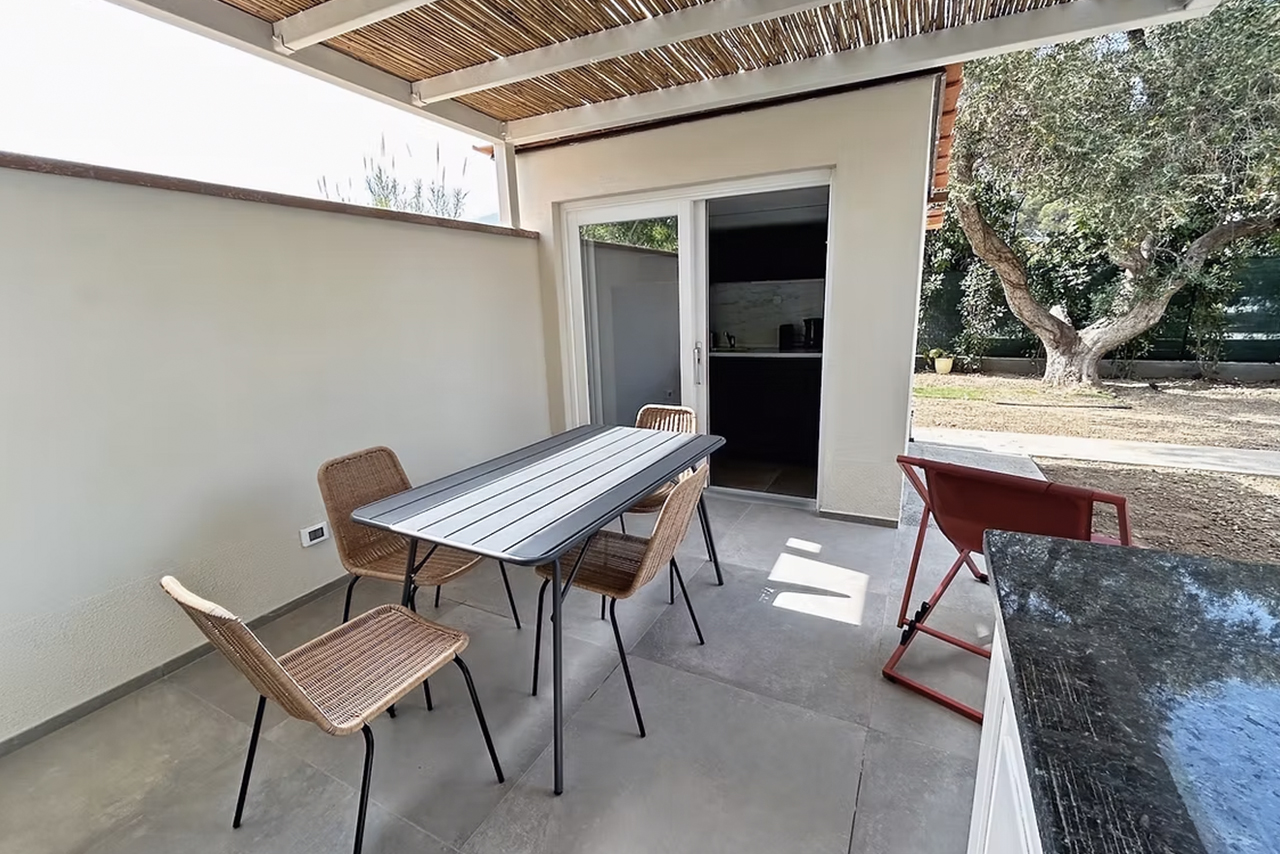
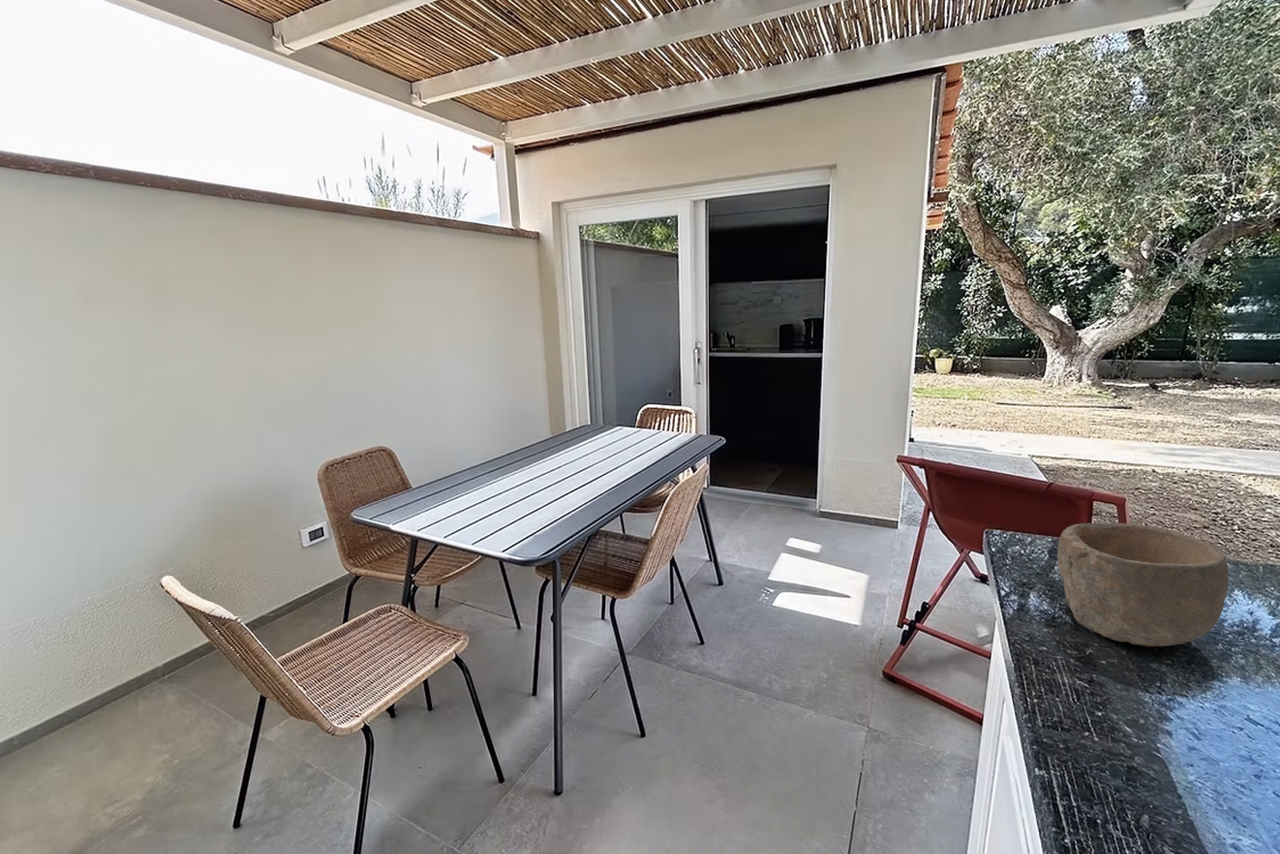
+ bowl (1134, 585)
